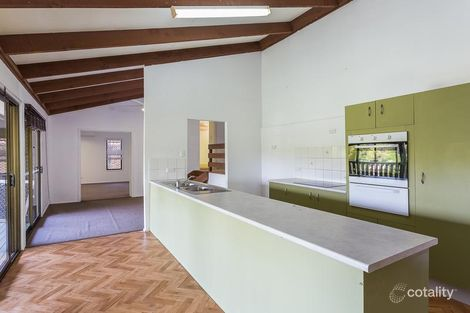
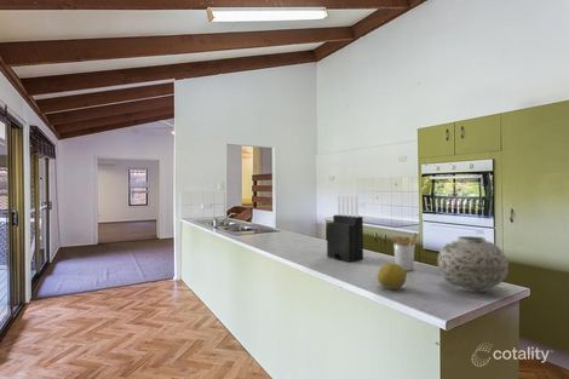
+ knife block (343, 226)
+ fruit (391, 275)
+ utensil holder (403, 251)
+ vase (471, 263)
